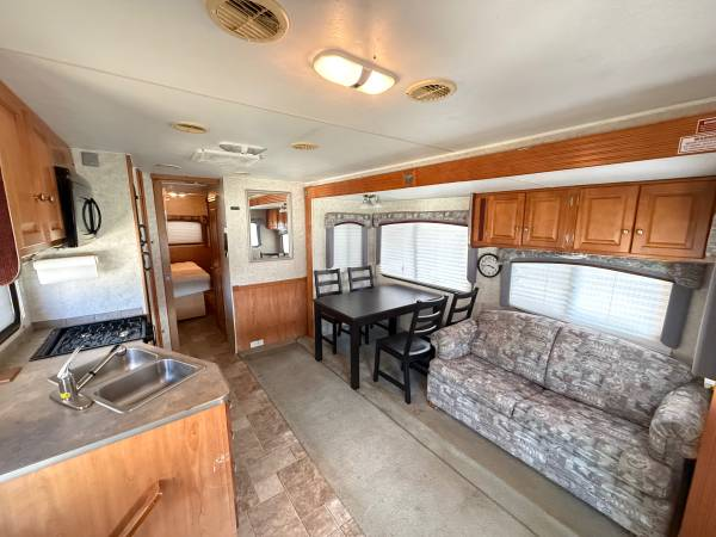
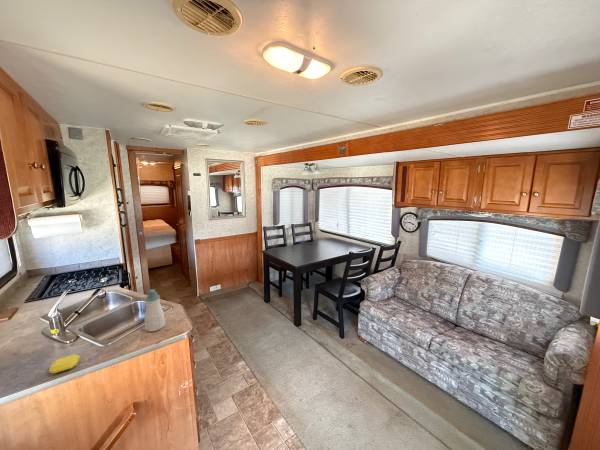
+ soap bar (65, 363)
+ soap bottle (153, 309)
